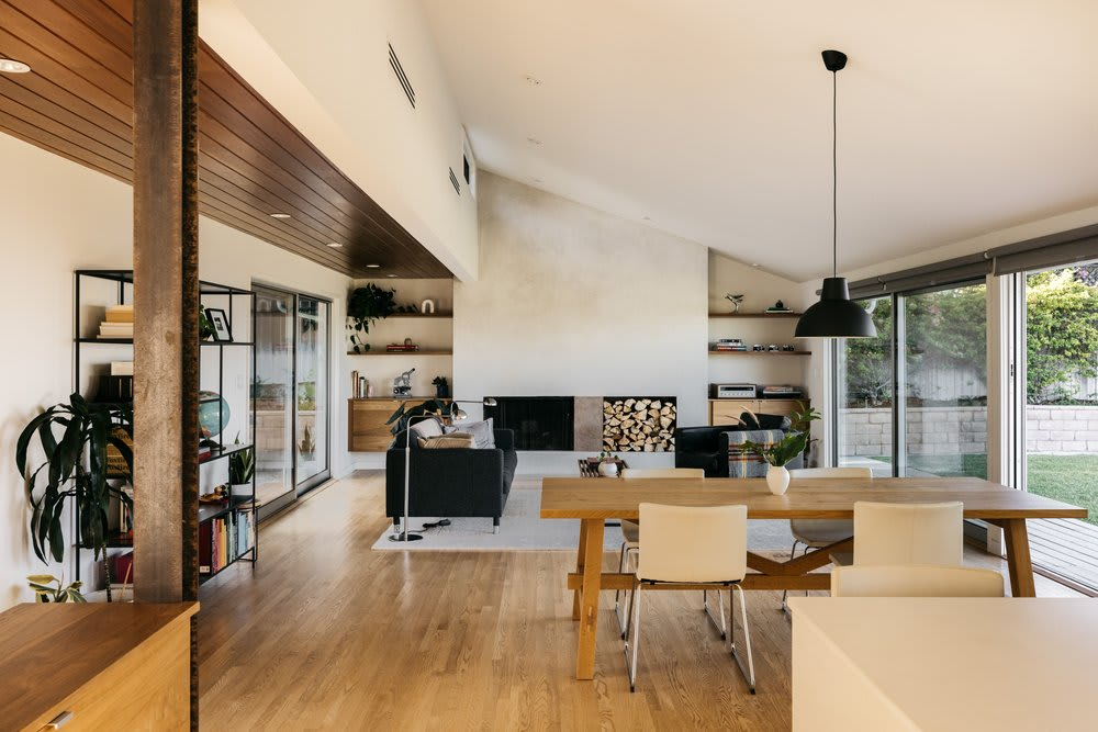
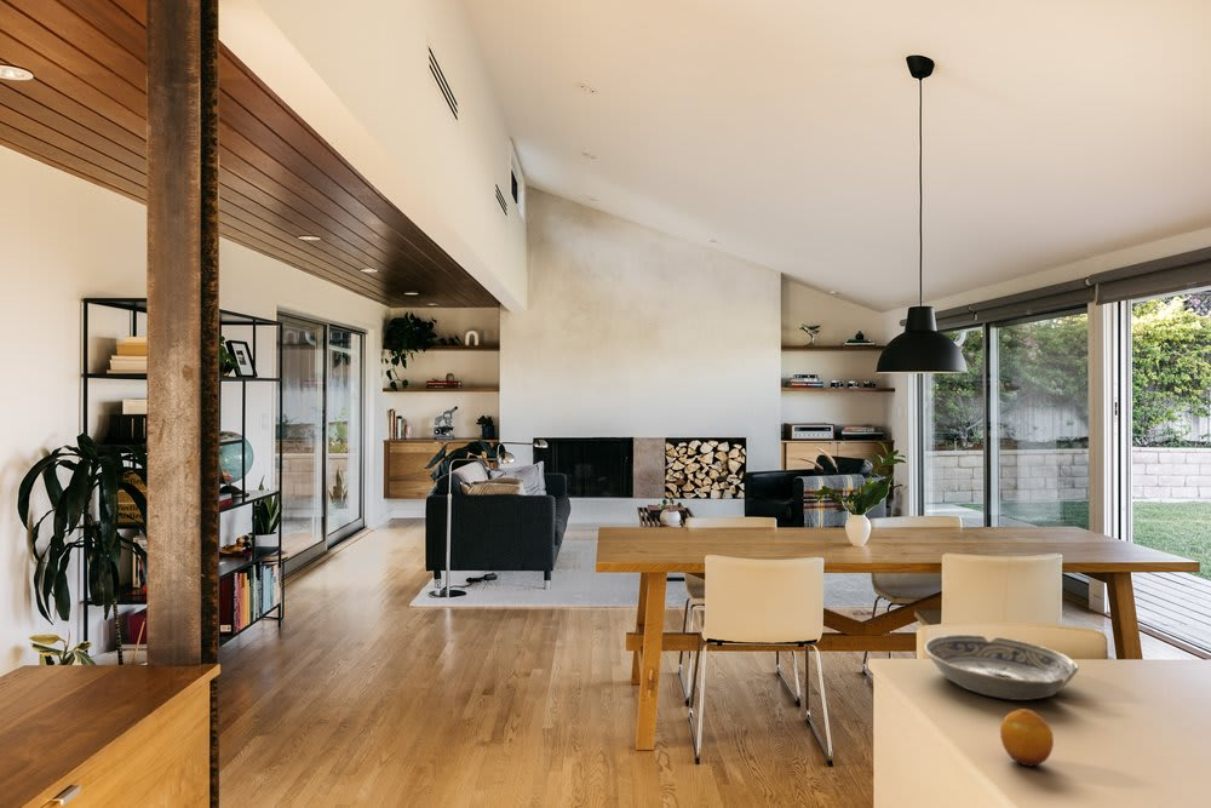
+ bowl (997, 667)
+ fruit (1026, 735)
